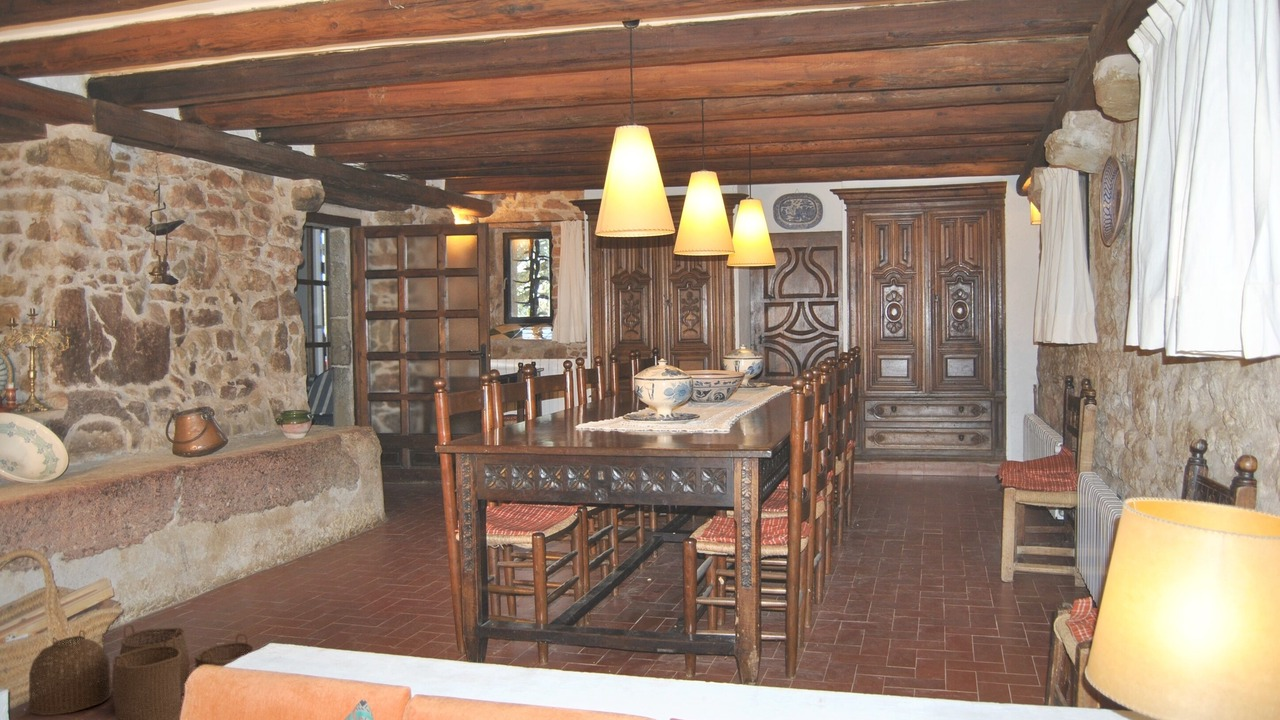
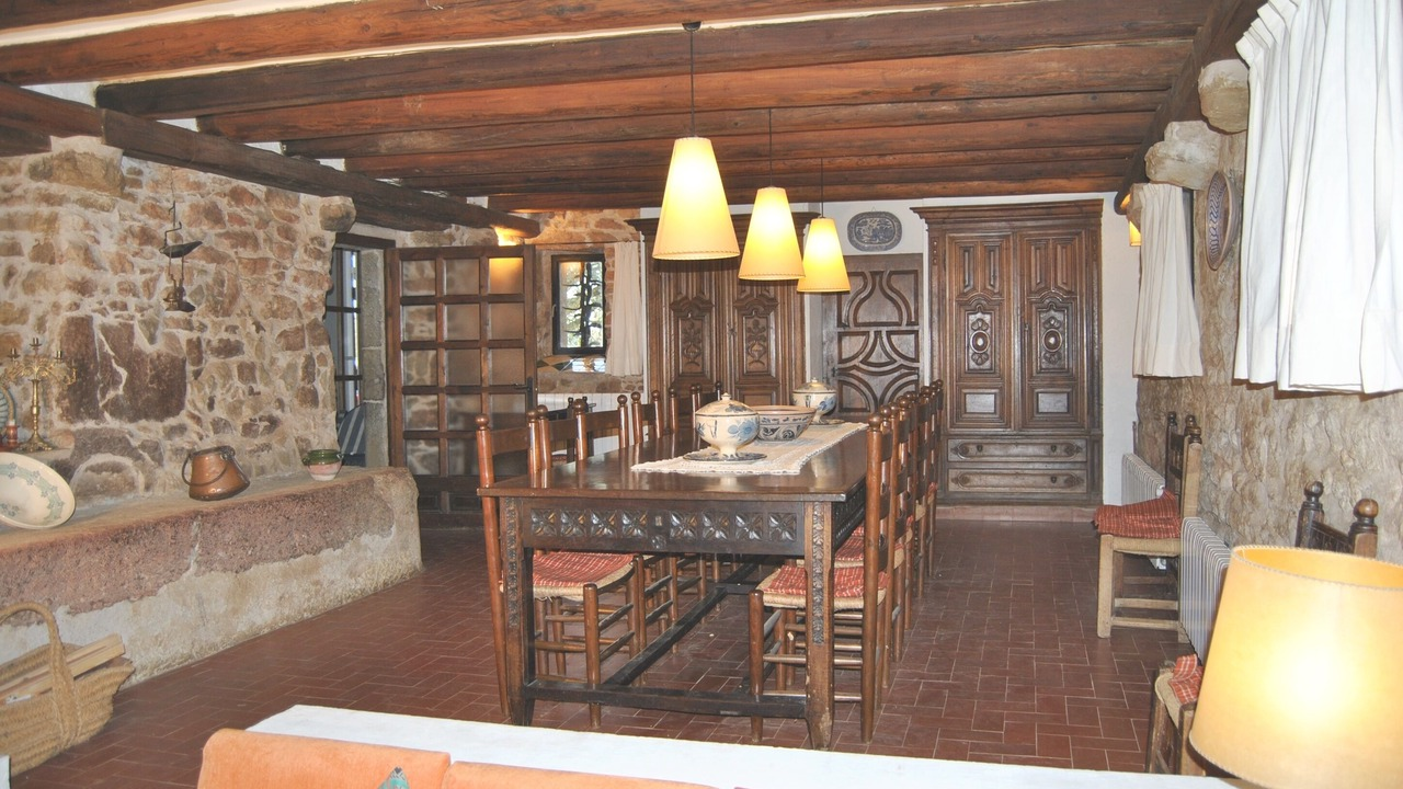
- woven basket (135, 661)
